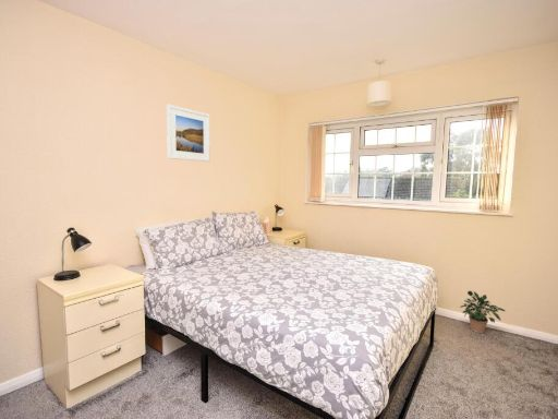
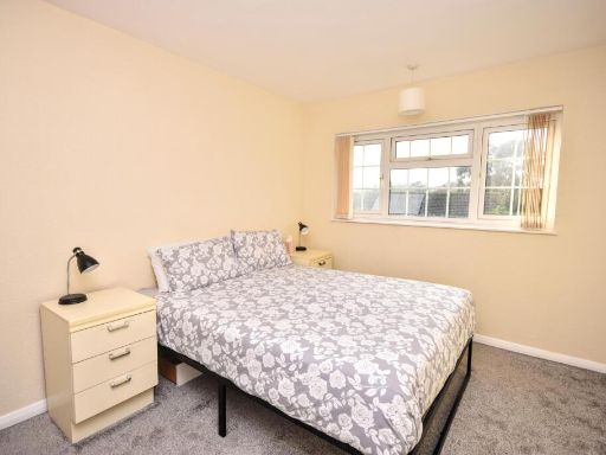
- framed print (190, 134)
- potted plant (482, 311)
